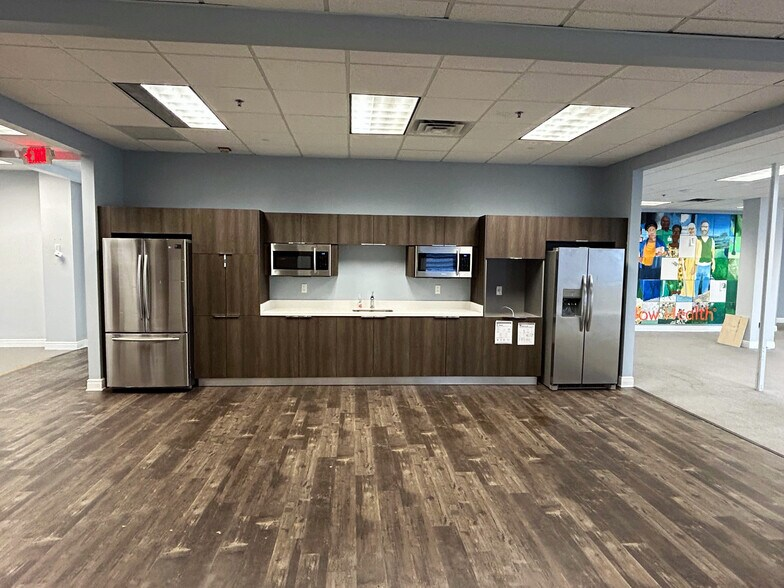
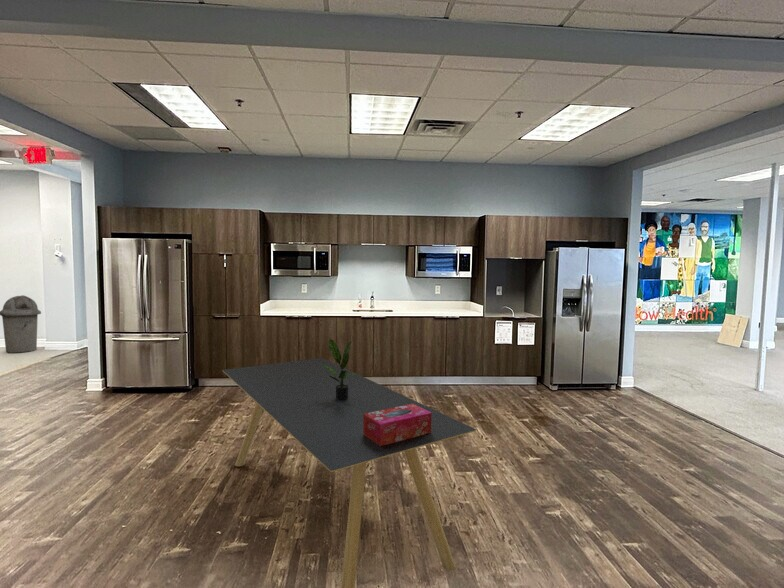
+ trash can (20, 323)
+ potted plant (340, 367)
+ dining table (324, 450)
+ tissue box (397, 423)
